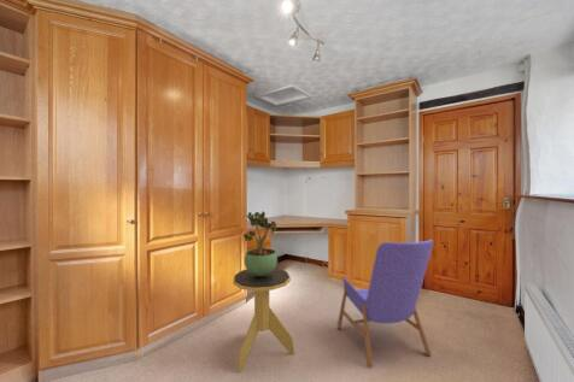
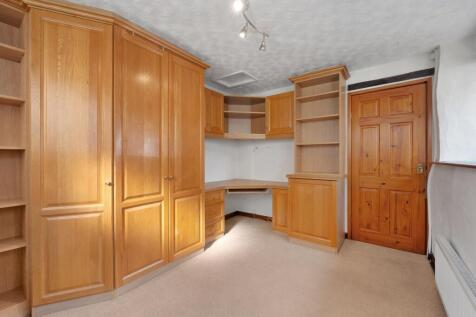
- potted plant (262, 242)
- side table (260, 315)
- armchair (385, 289)
